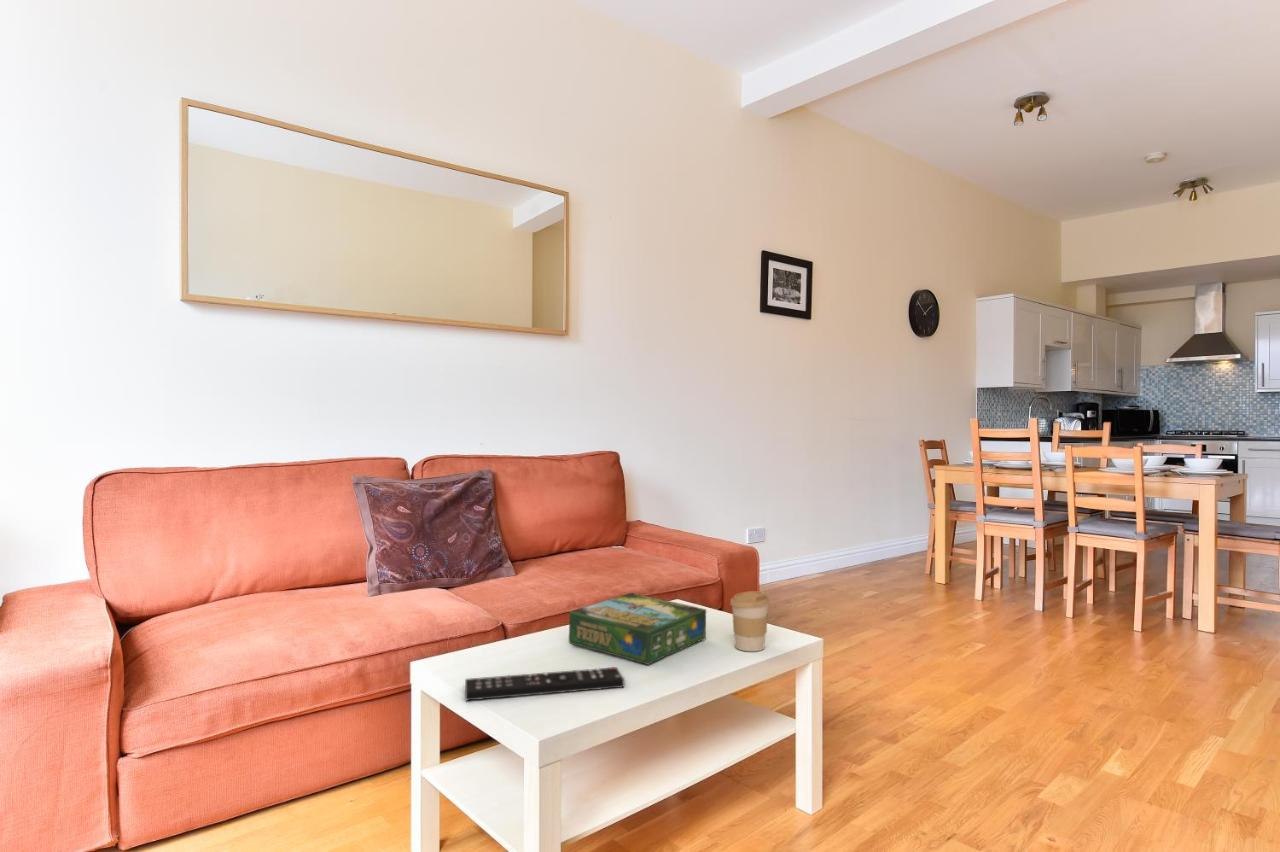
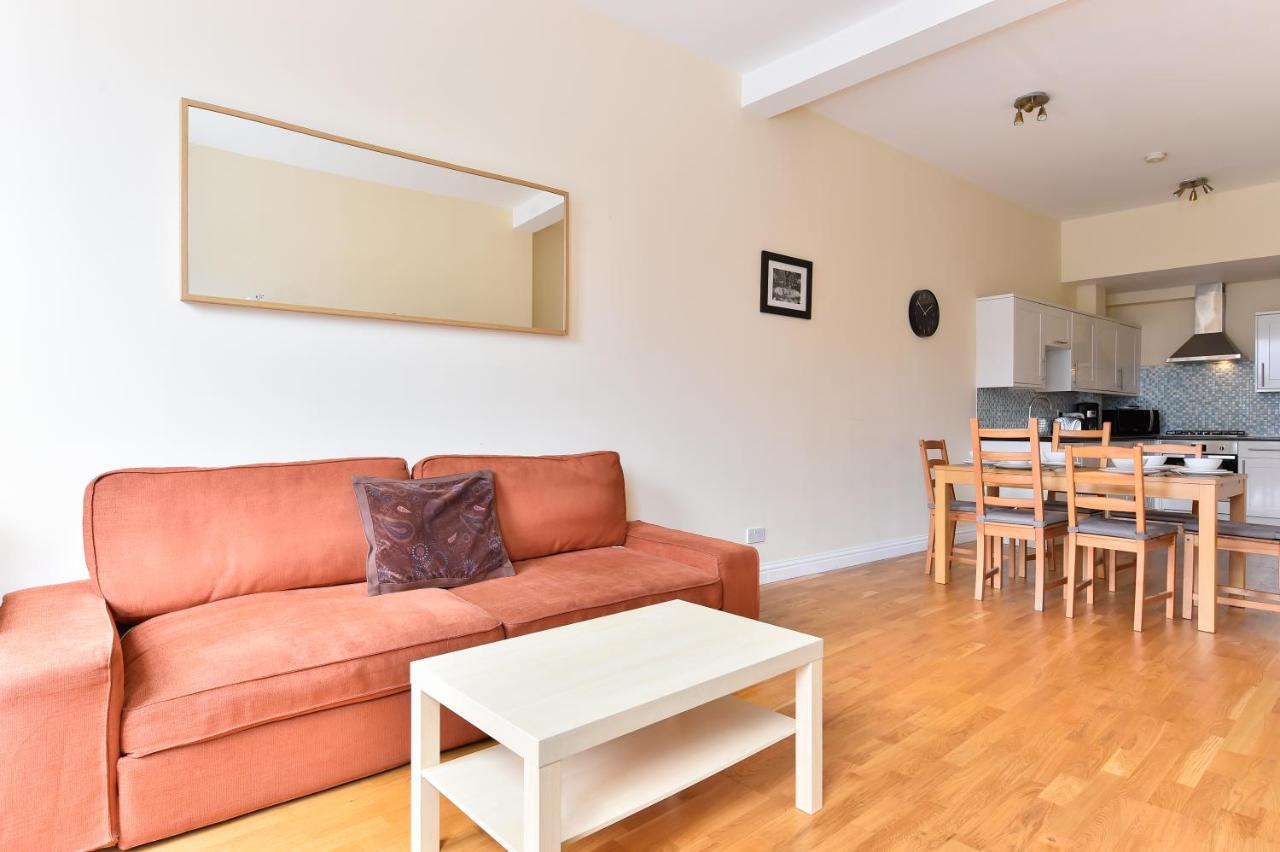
- remote control (545, 681)
- coffee cup (749, 619)
- board game (638, 625)
